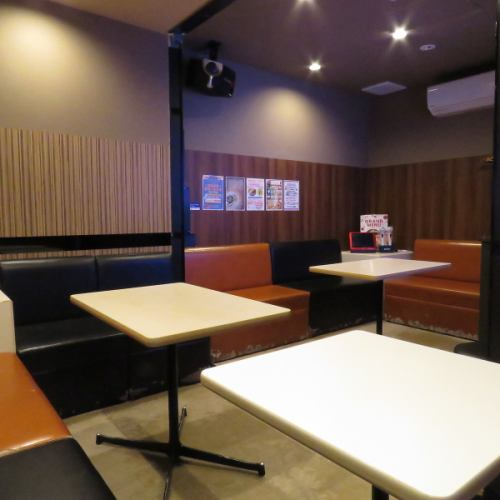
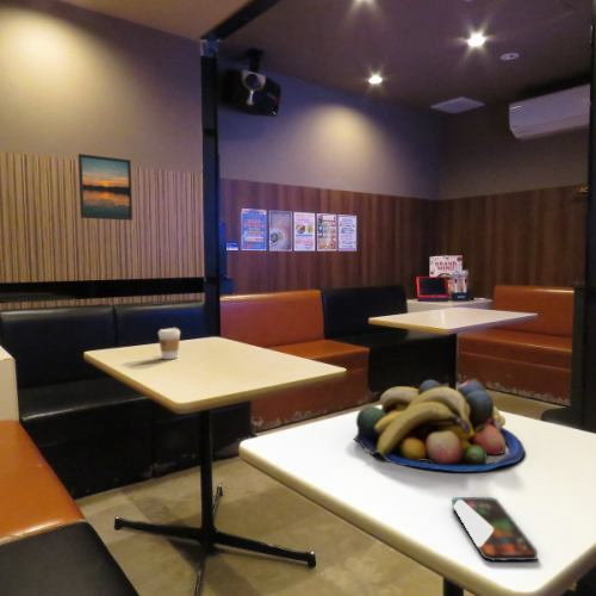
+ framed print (106, 187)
+ fruit bowl (437, 412)
+ coffee cup (169, 343)
+ smartphone (490, 524)
